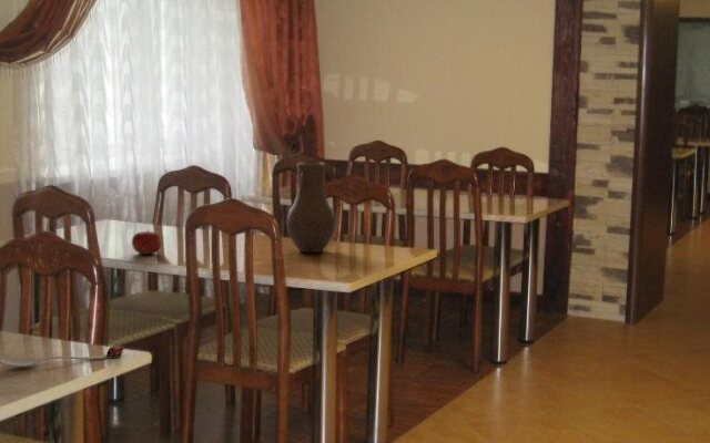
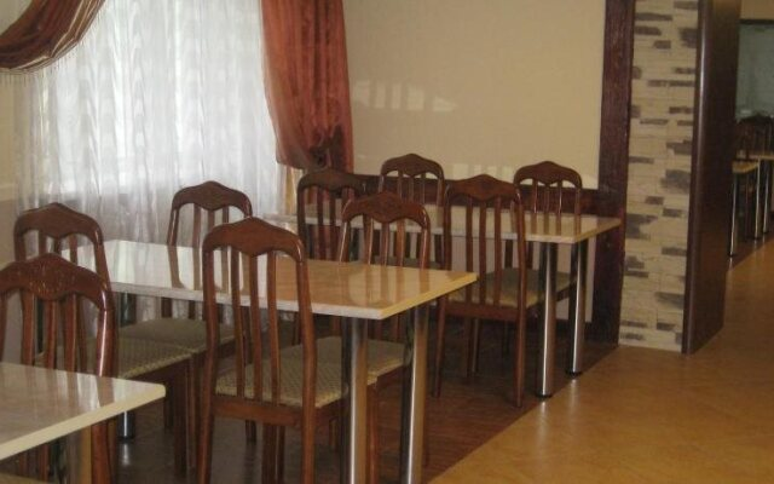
- vase (311, 206)
- fruit (146, 240)
- spoon (63, 357)
